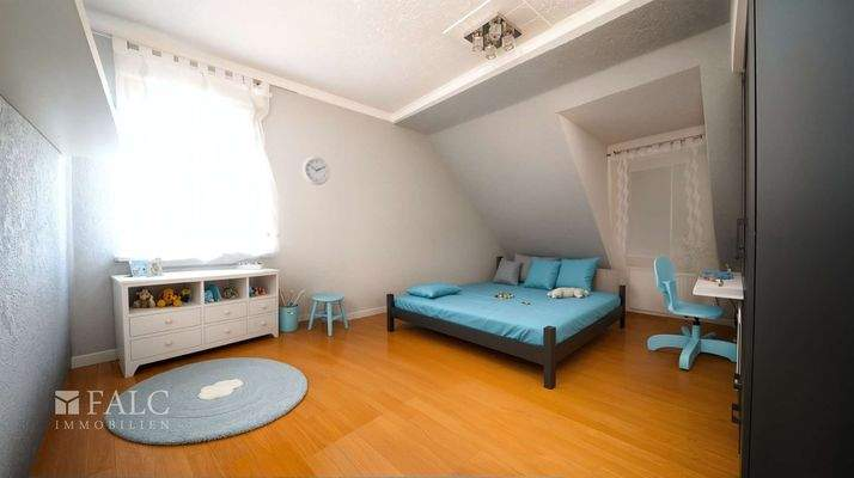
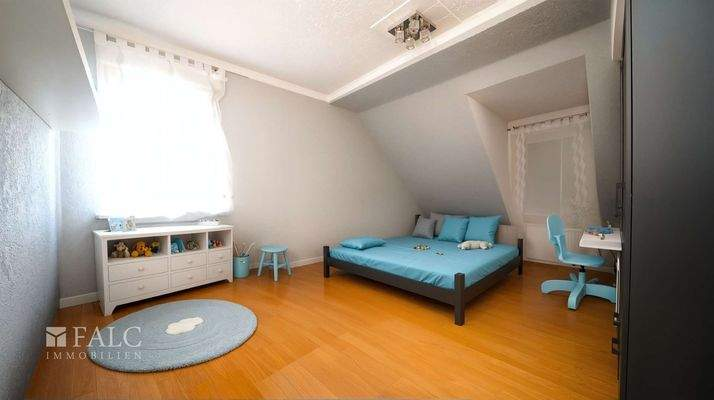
- wall clock (316, 170)
